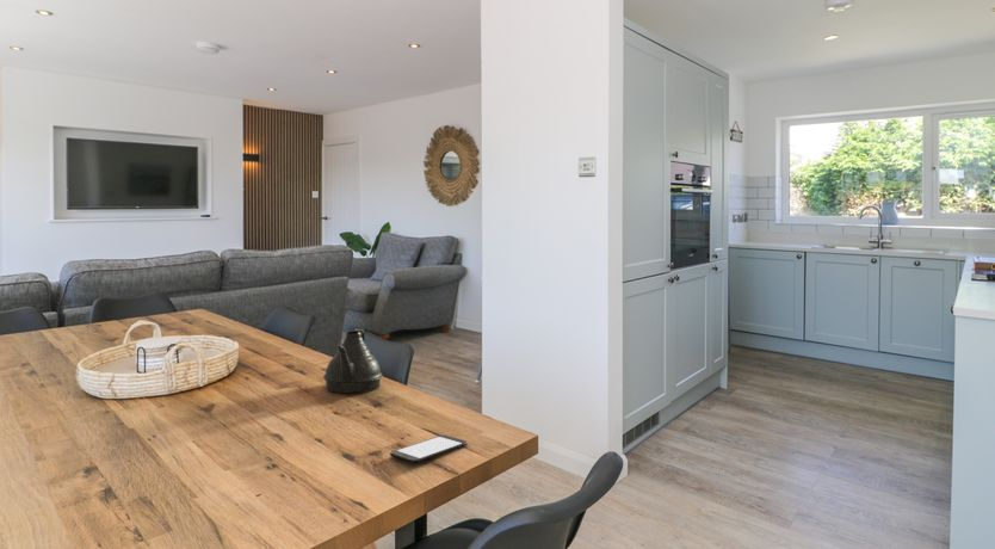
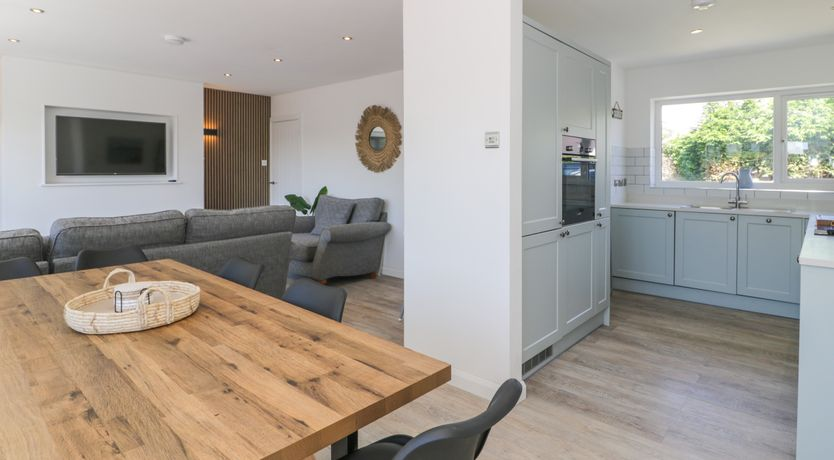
- smartphone (429, 448)
- teapot (350, 362)
